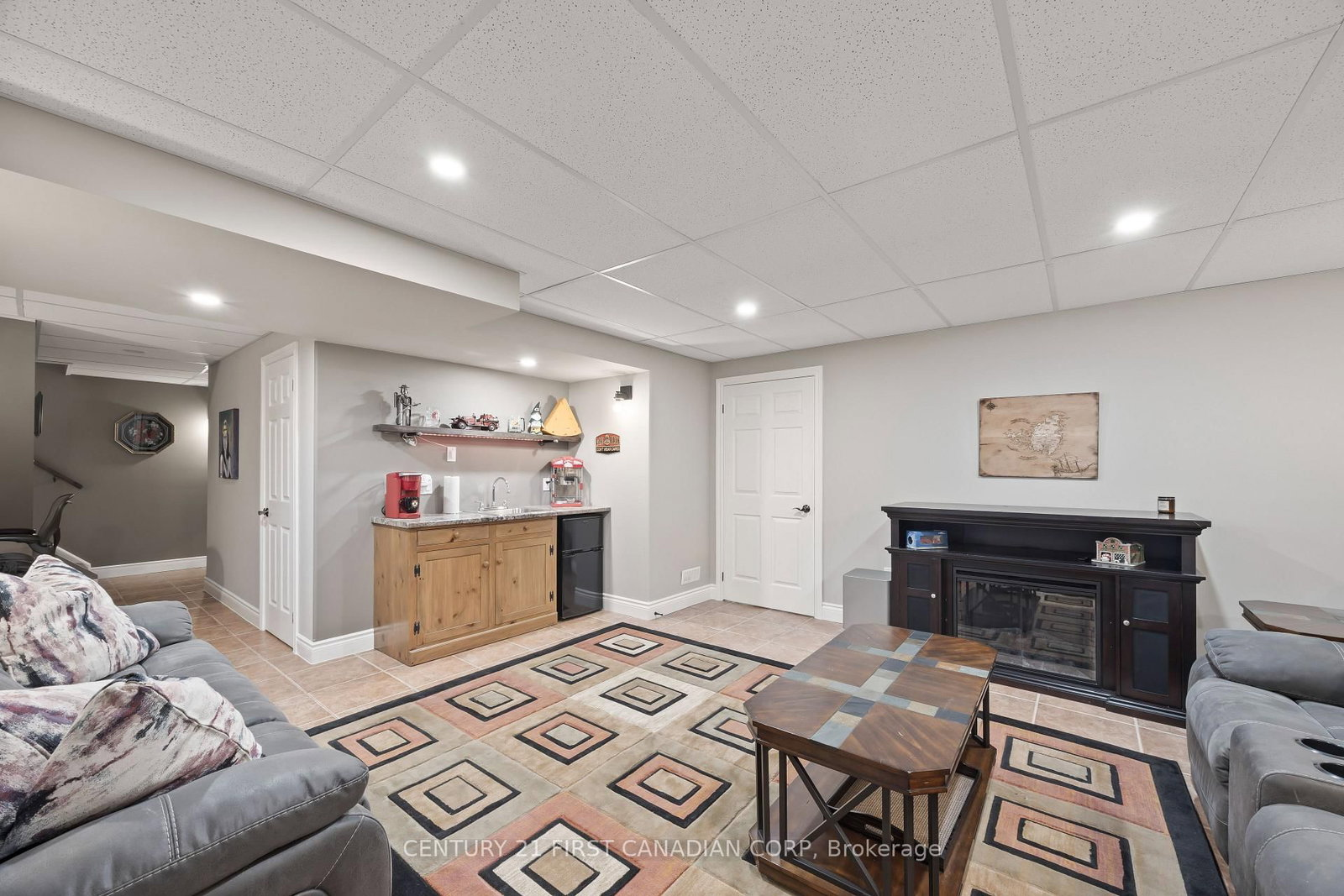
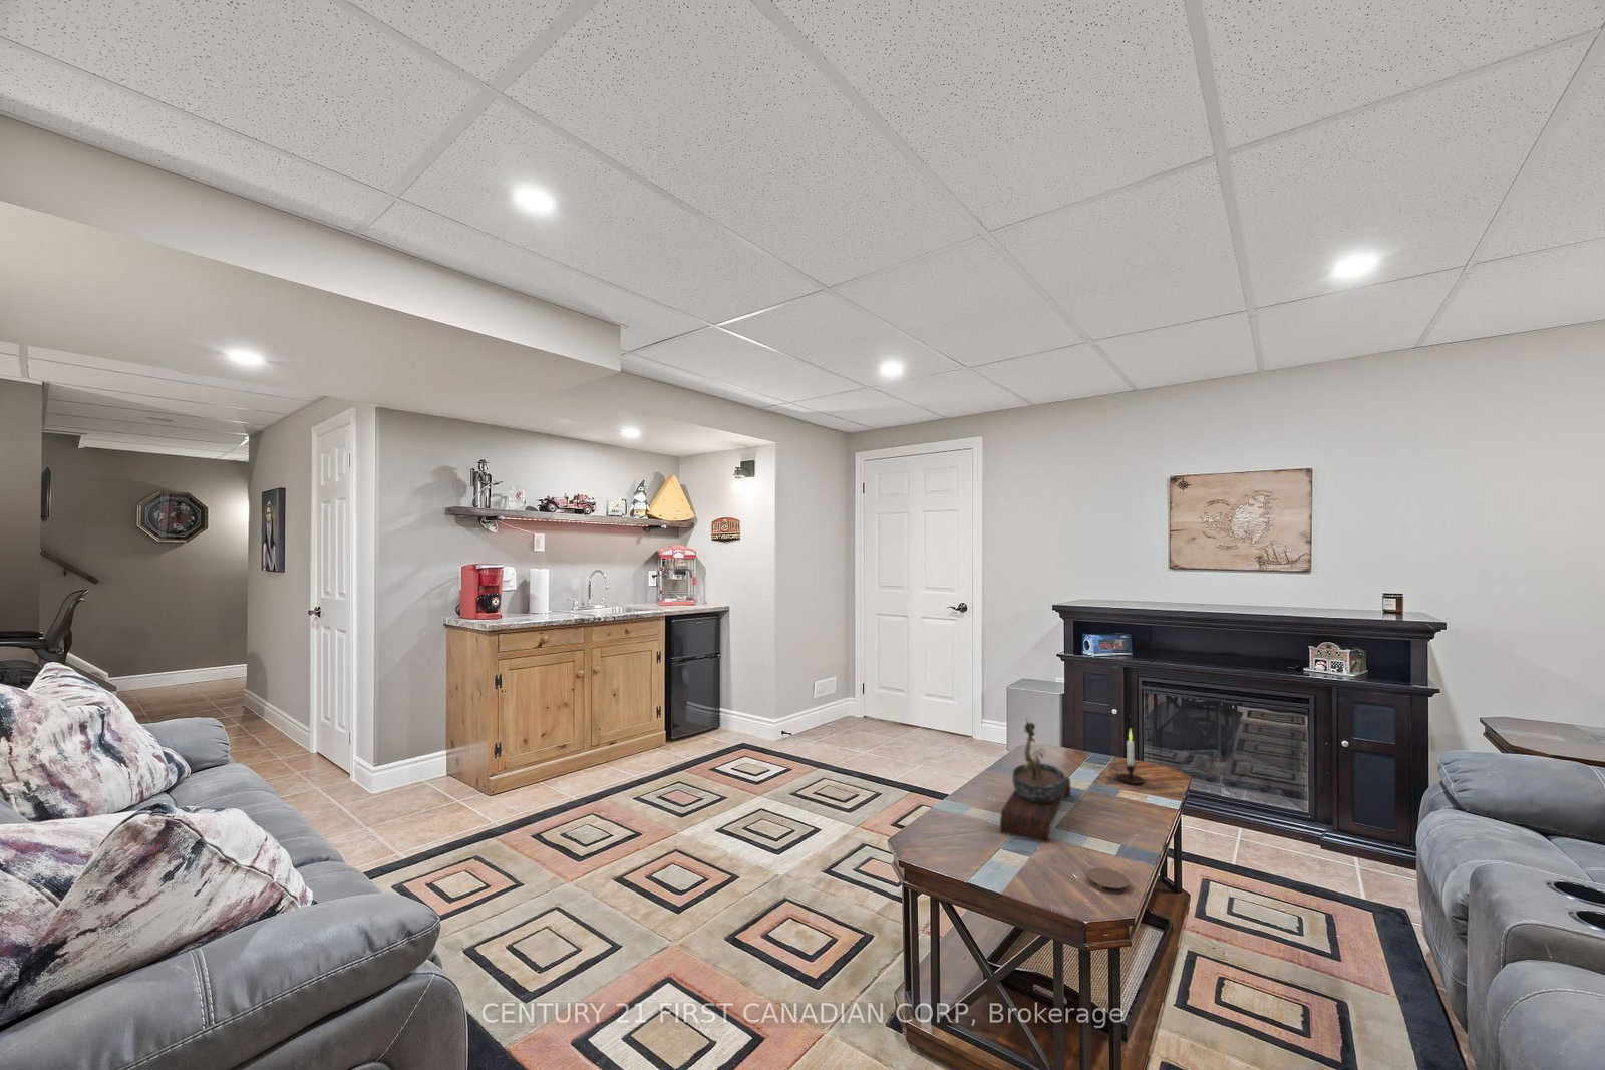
+ candle (1127, 754)
+ coaster (1107, 879)
+ bonsai tree (1038, 765)
